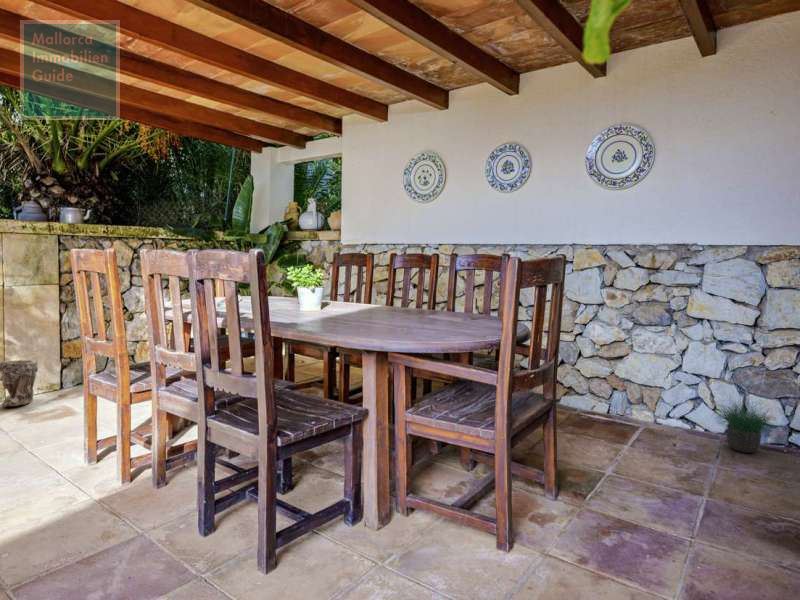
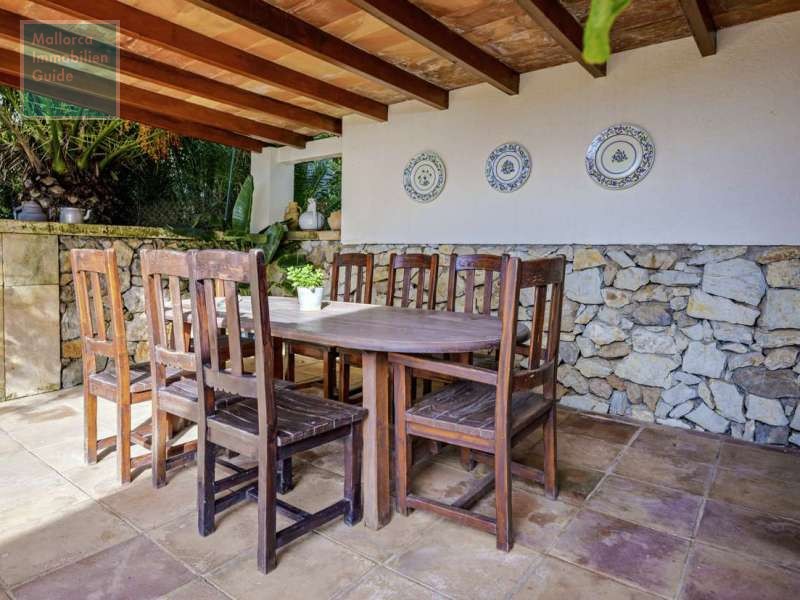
- decorative planter (18, 381)
- potted plant (745, 418)
